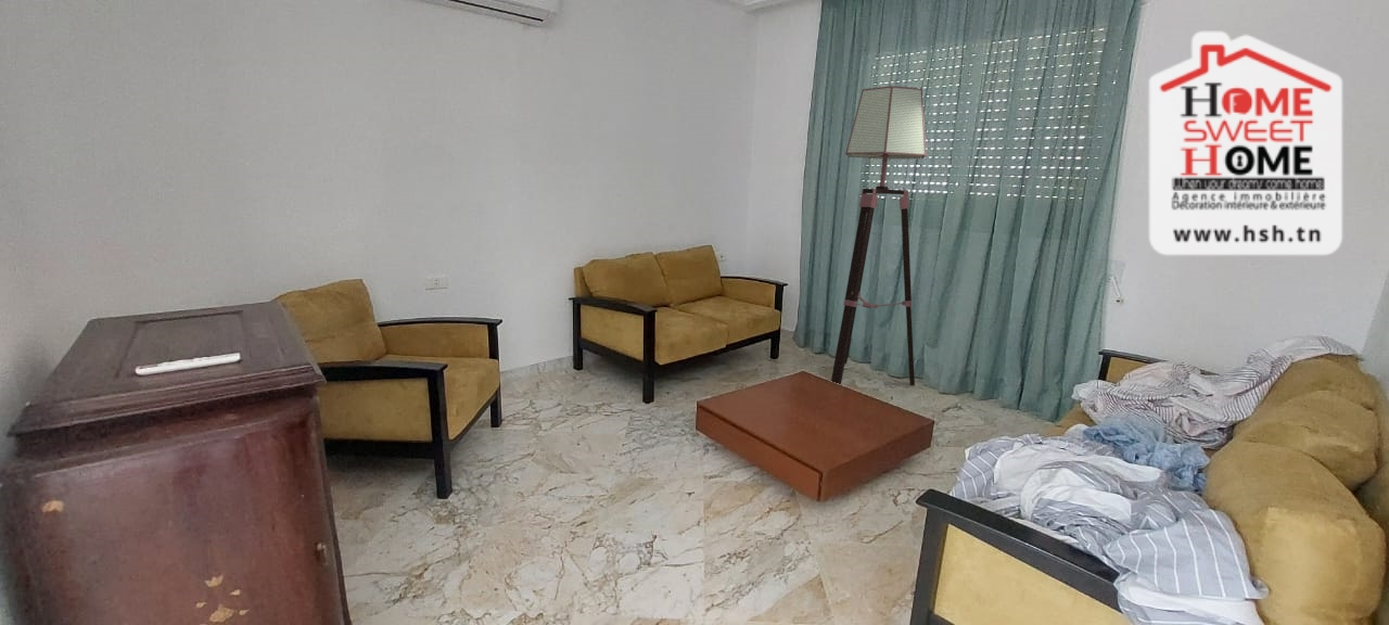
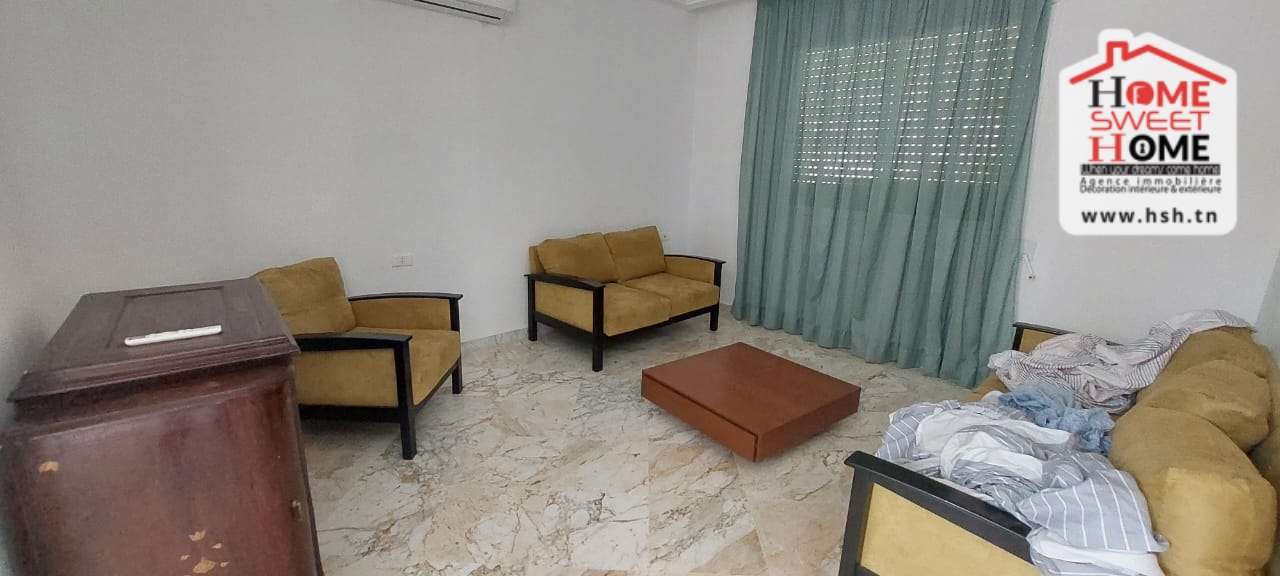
- floor lamp (868, 241)
